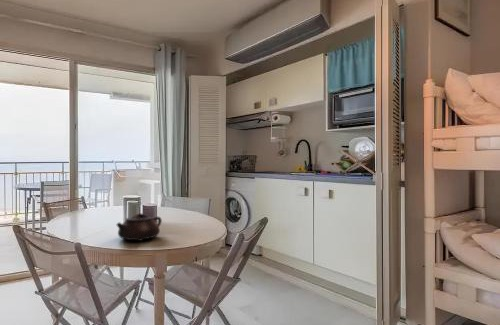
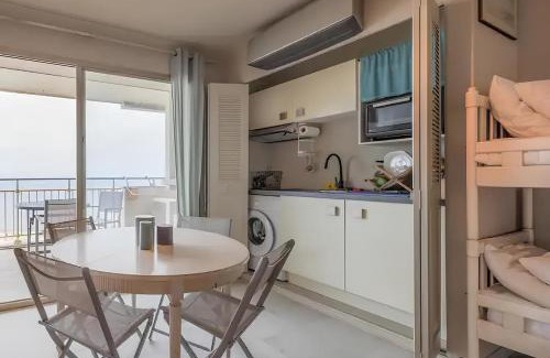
- teapot (140, 225)
